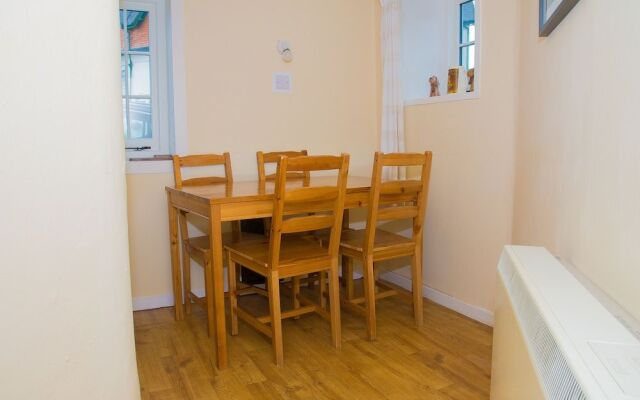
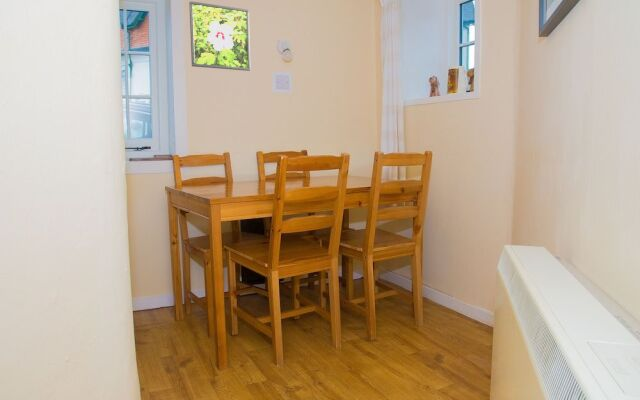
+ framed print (220, 37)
